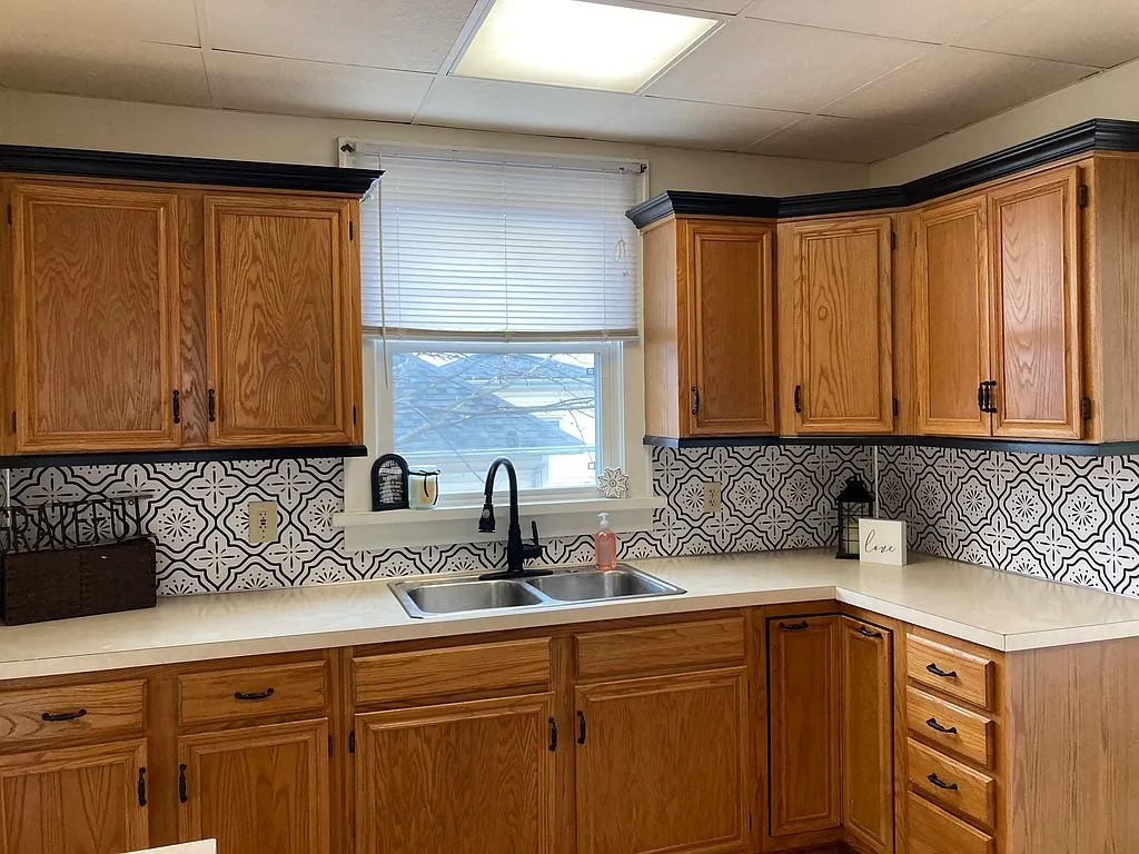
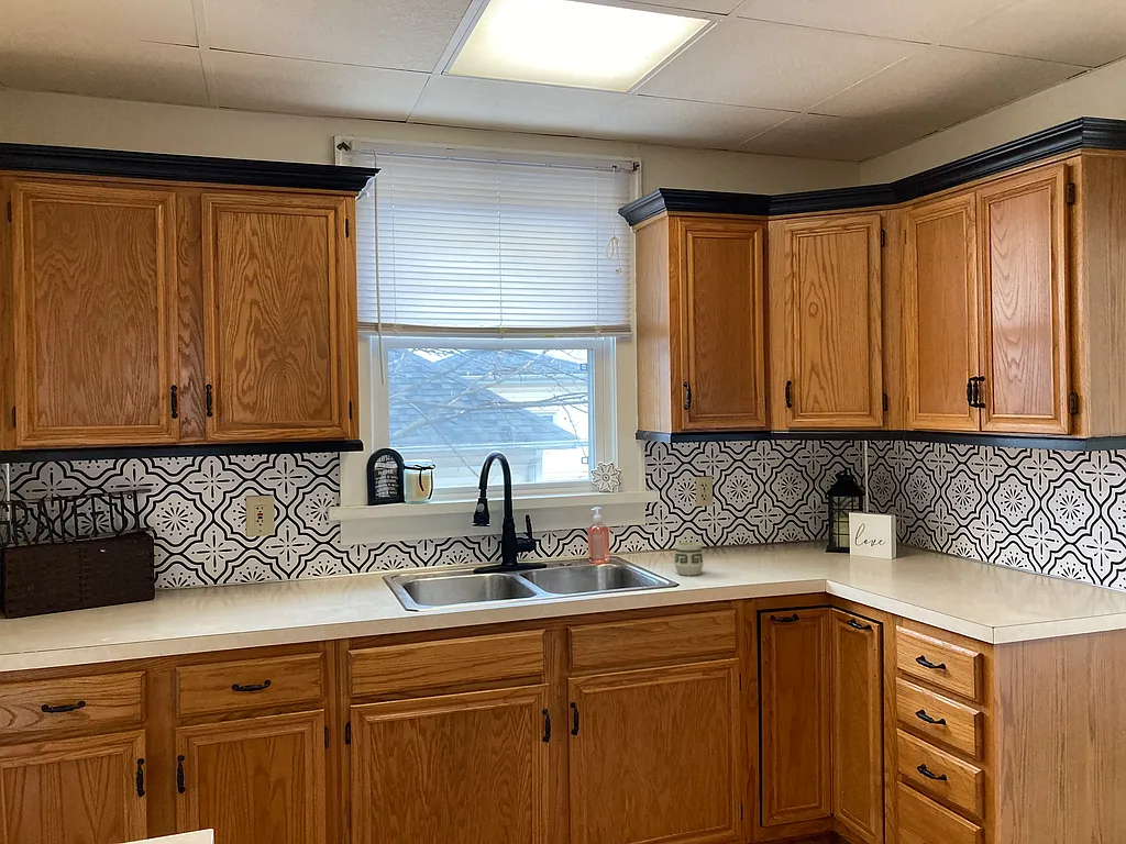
+ cup (688, 558)
